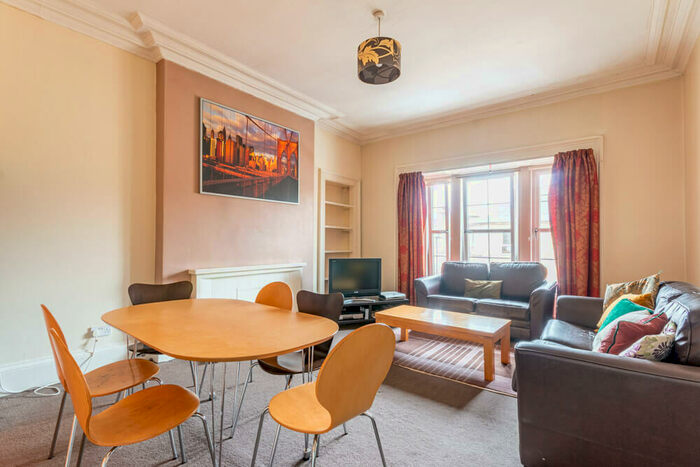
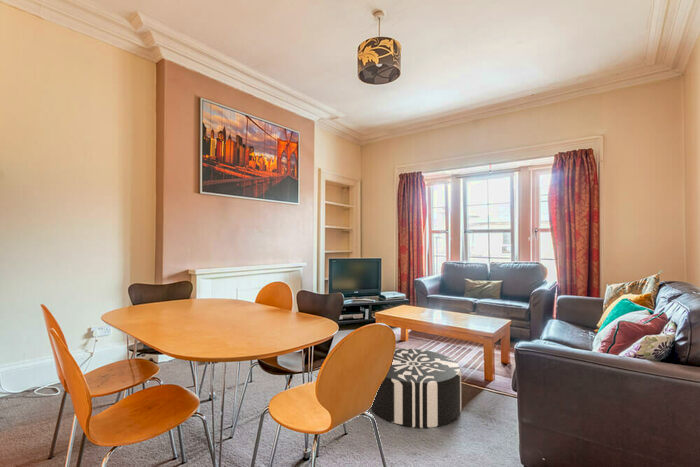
+ pouf (413, 383)
